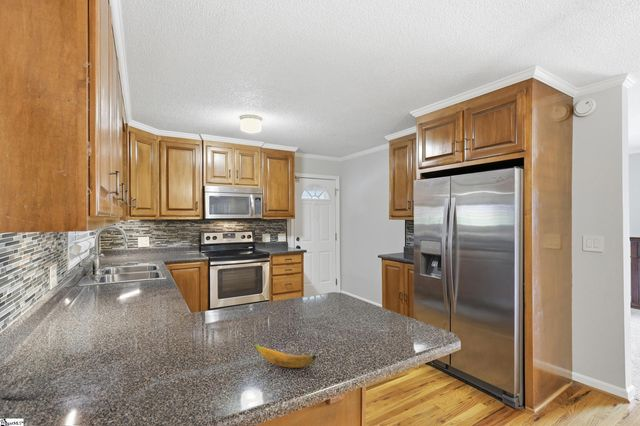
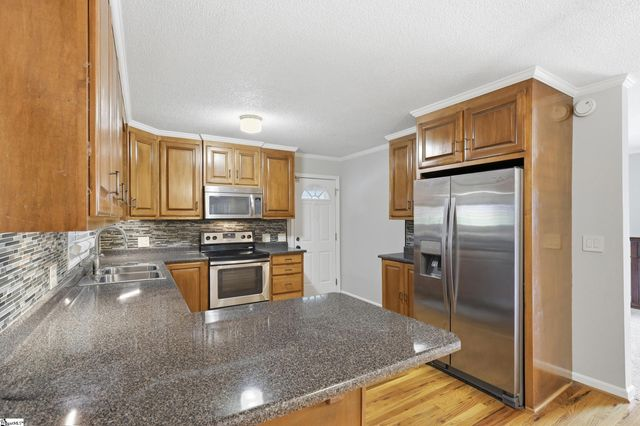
- banana (284, 355)
